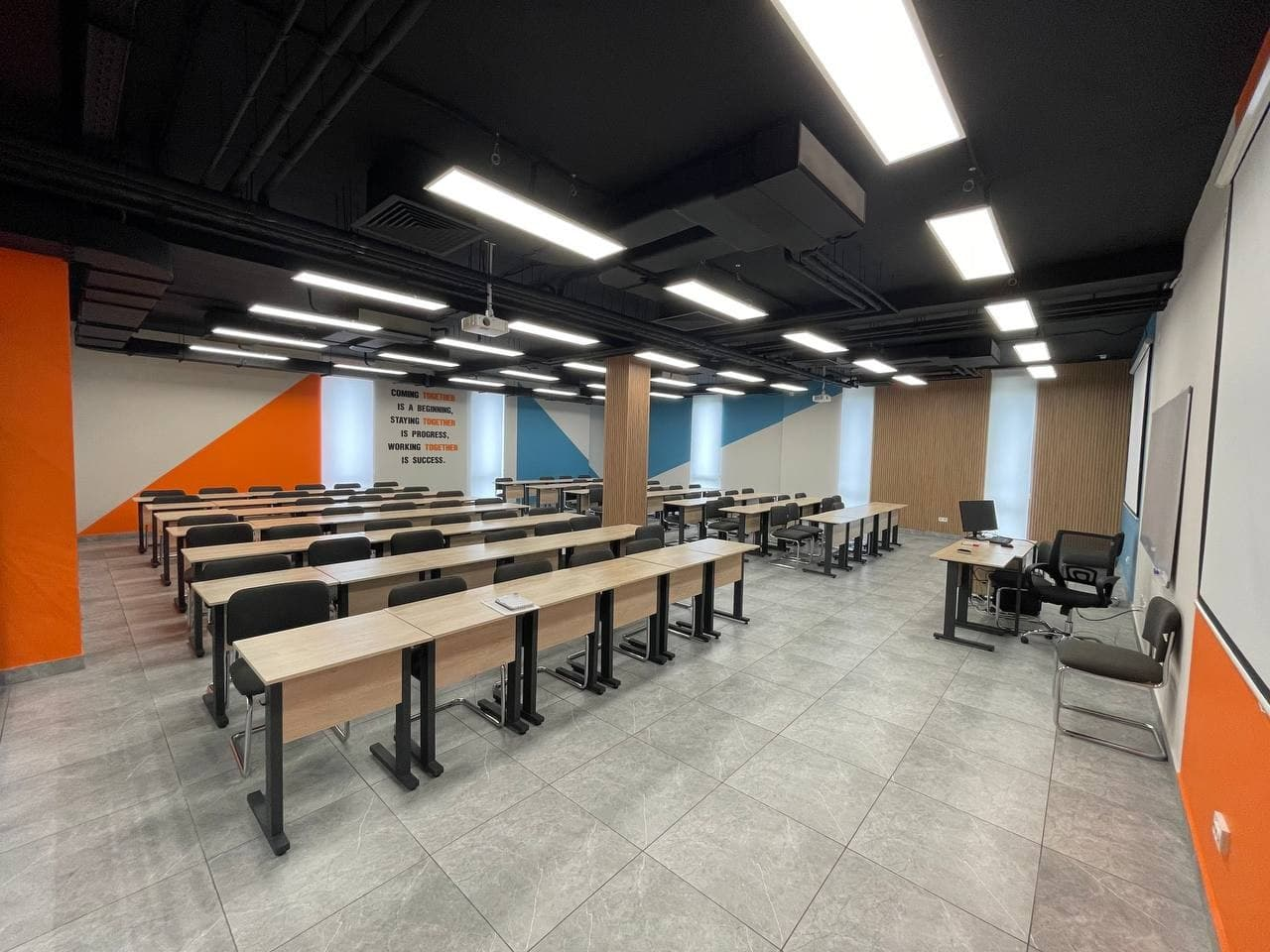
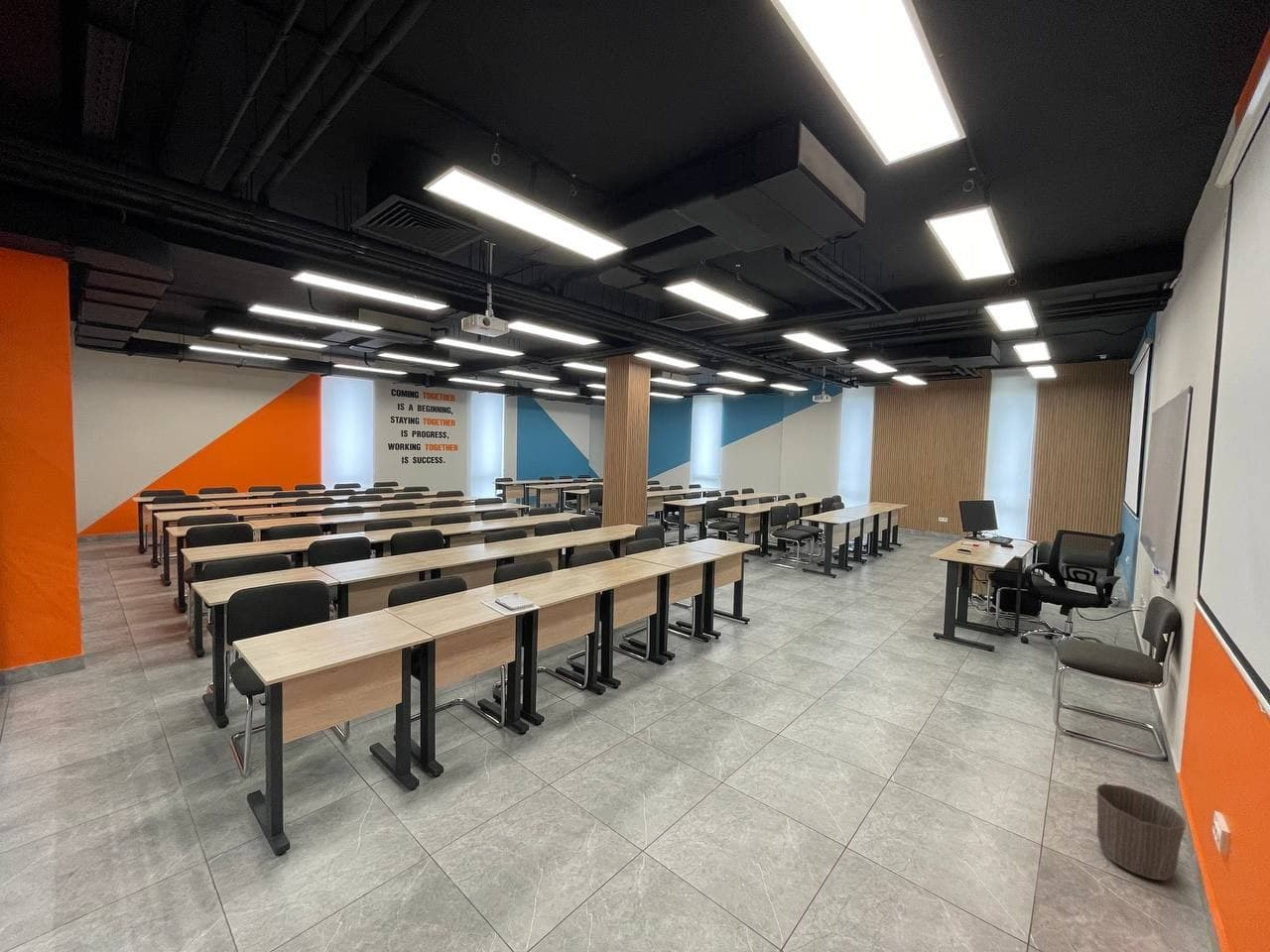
+ waste basket (1136, 833)
